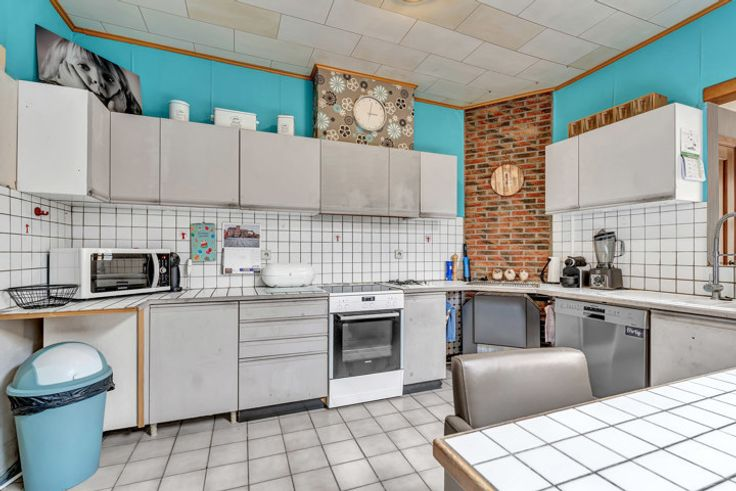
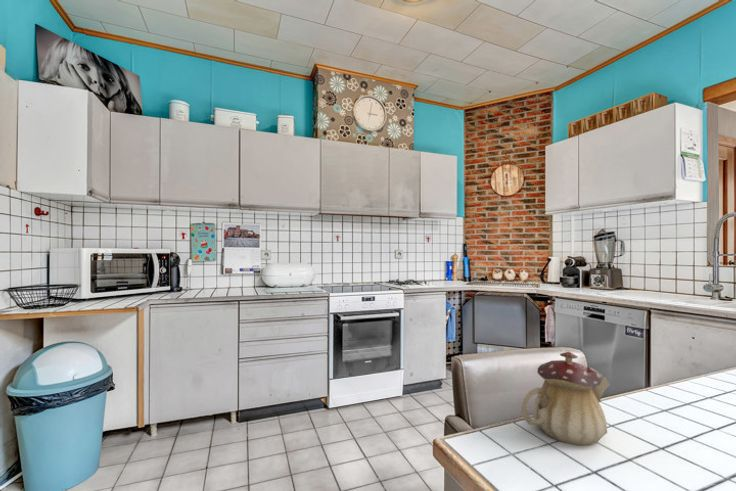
+ teapot (564, 391)
